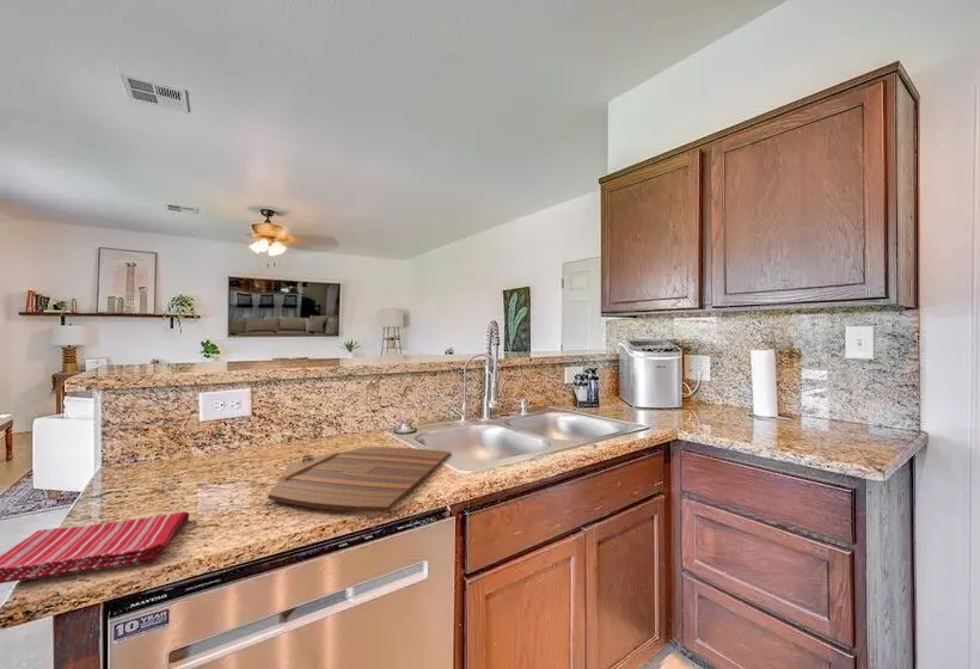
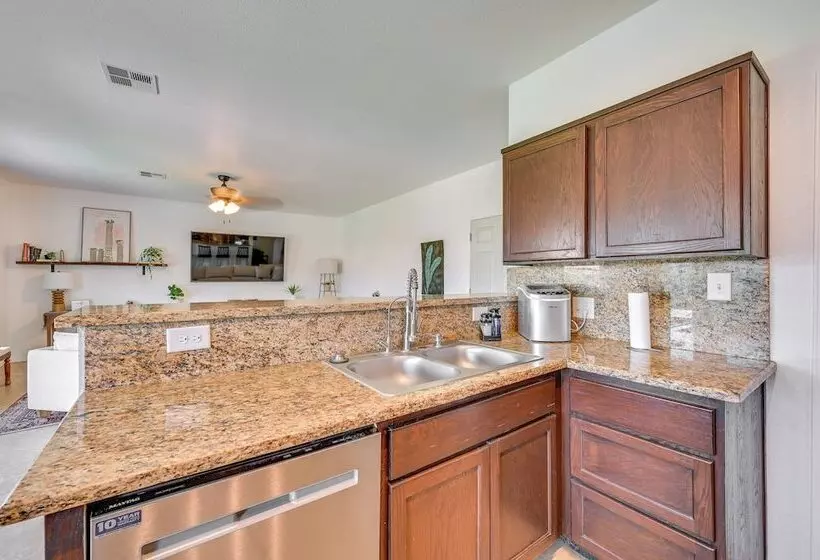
- dish towel (96, 541)
- cutting board (354, 467)
